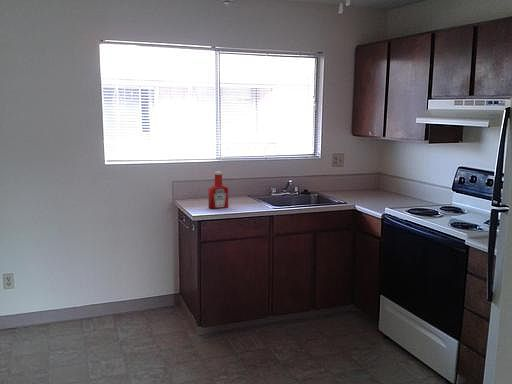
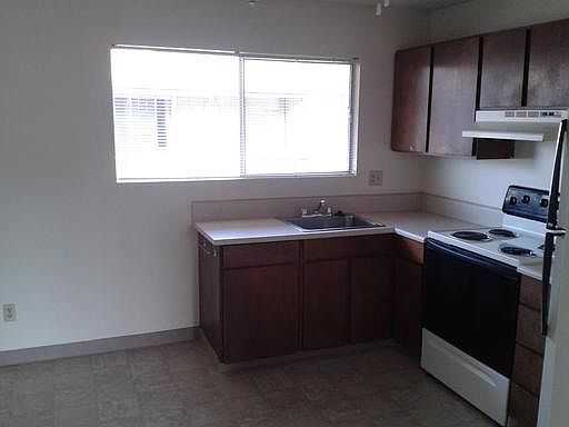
- soap bottle (218, 189)
